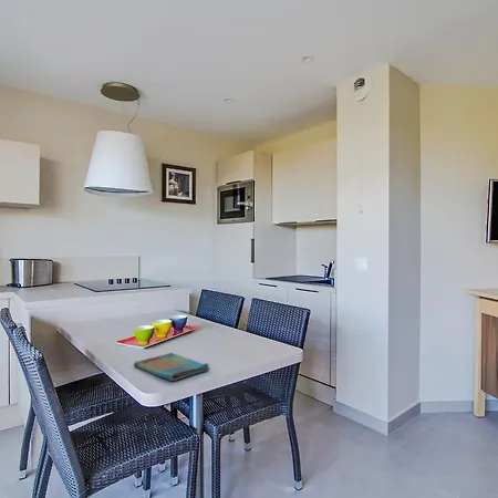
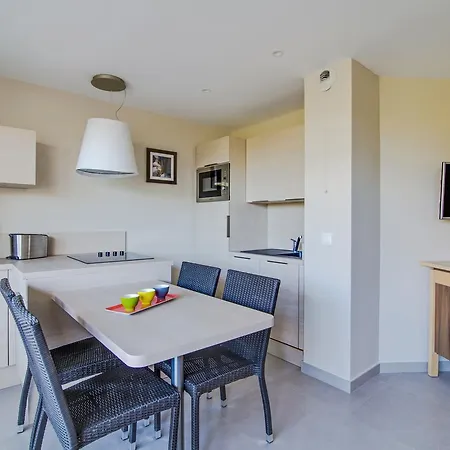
- dish towel (170, 364)
